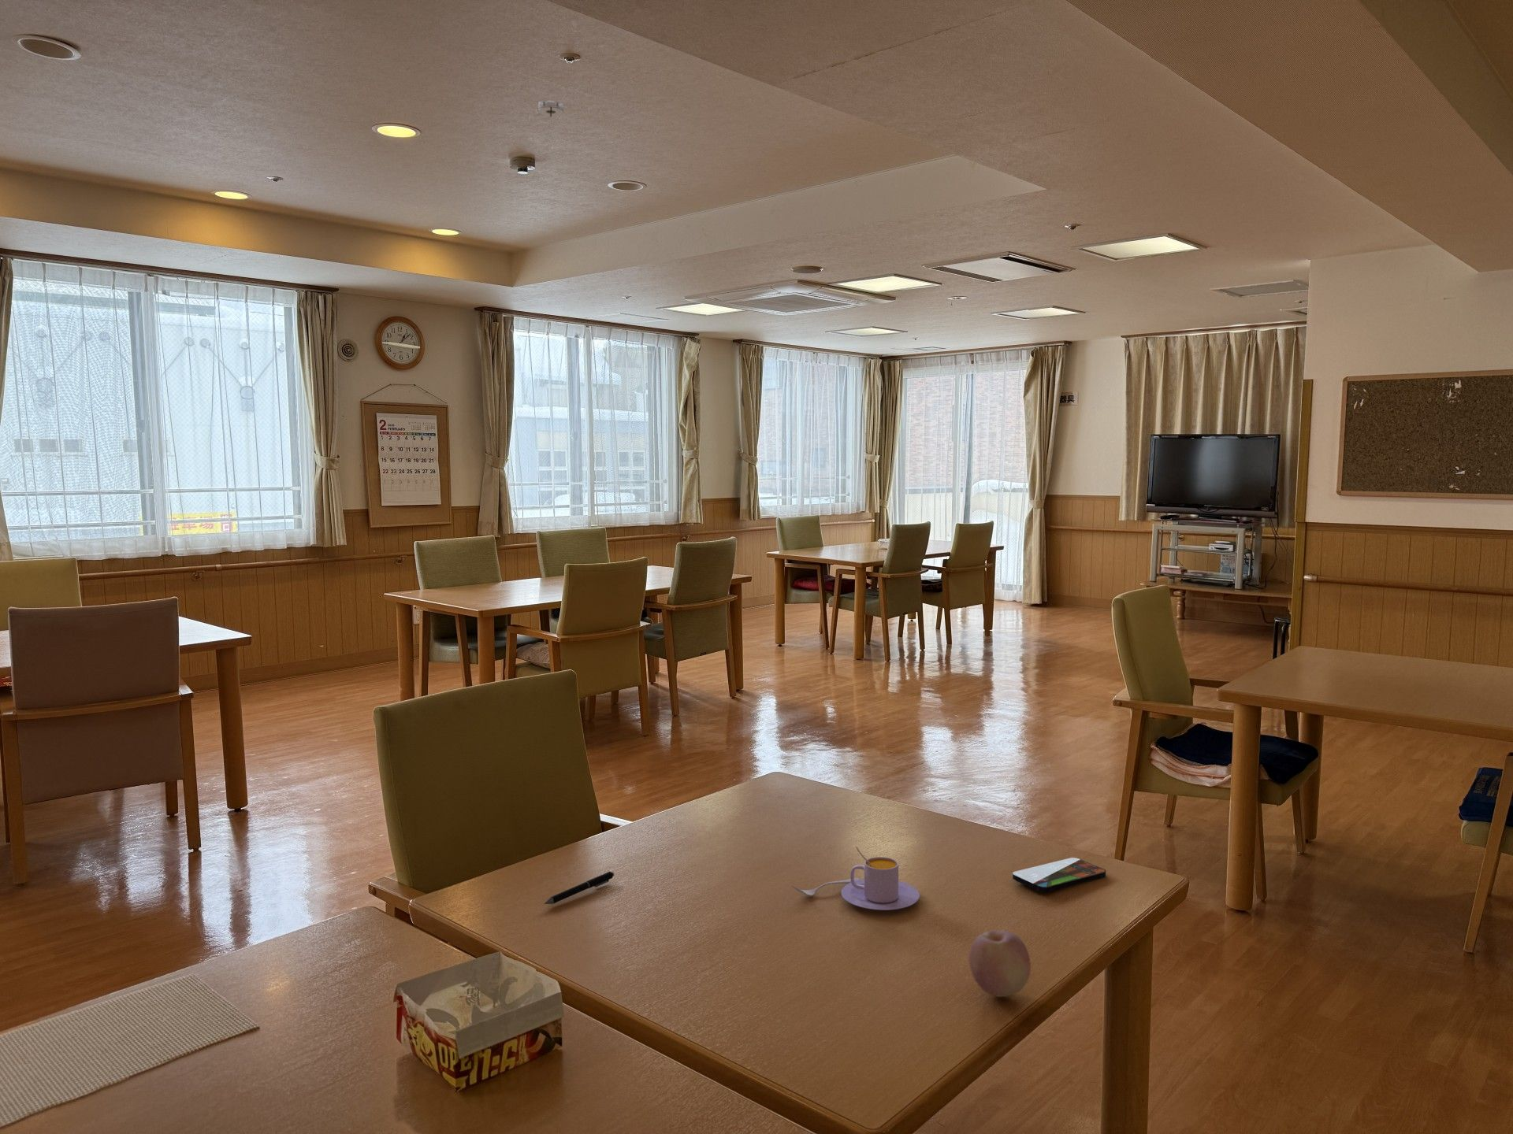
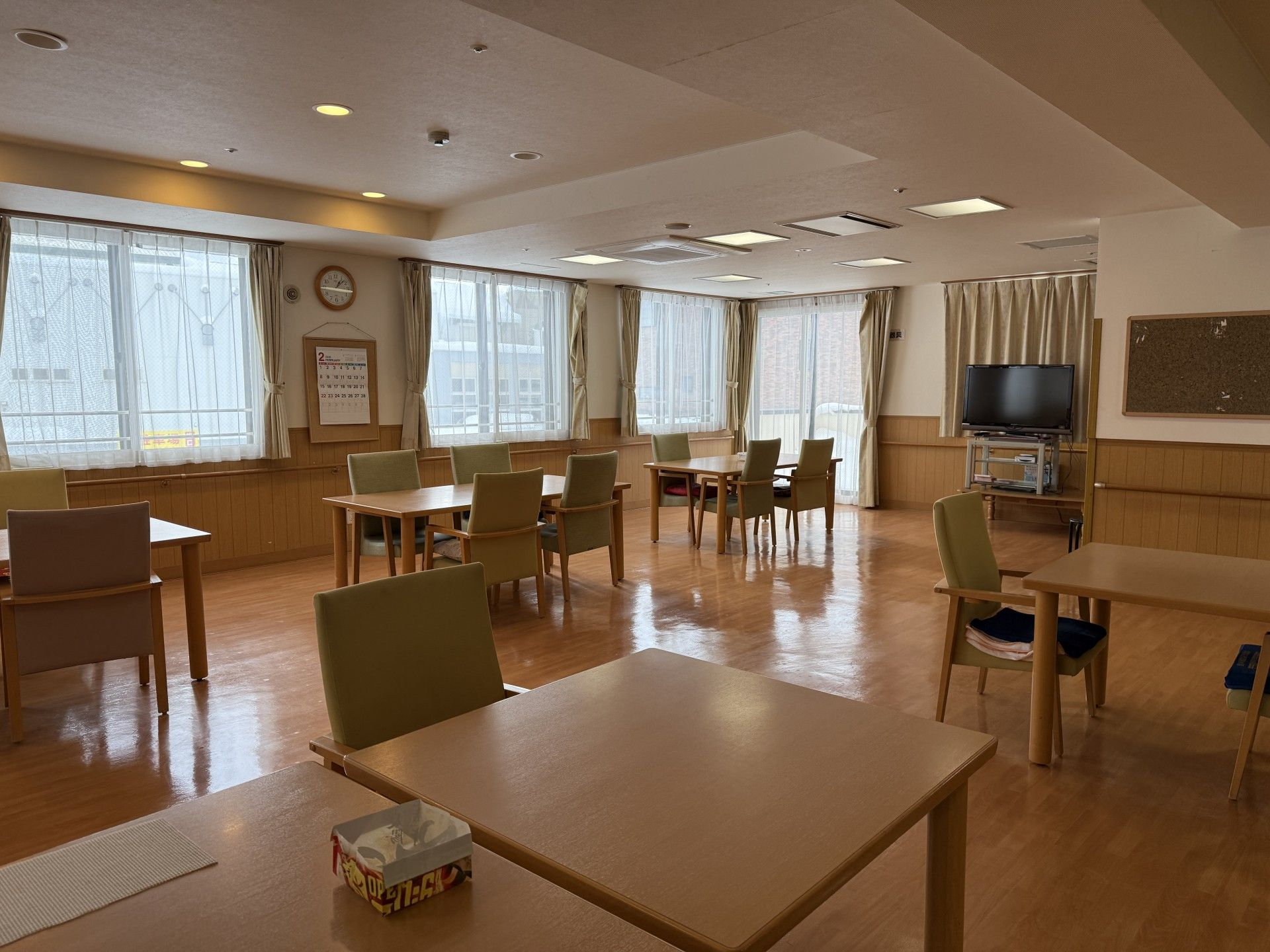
- cup (855, 868)
- smartphone (1059, 874)
- smoke detector (549, 108)
- pen (579, 887)
- fruit (1000, 964)
